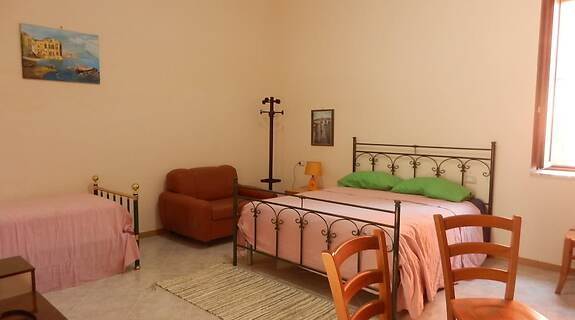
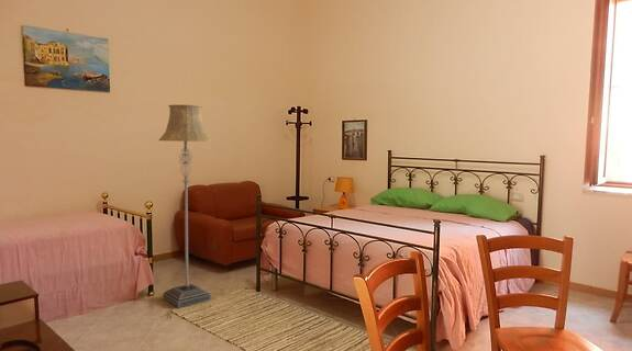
+ floor lamp (186, 203)
